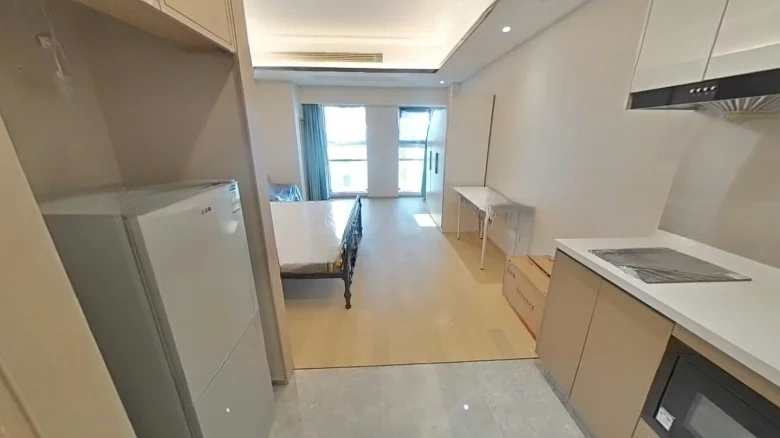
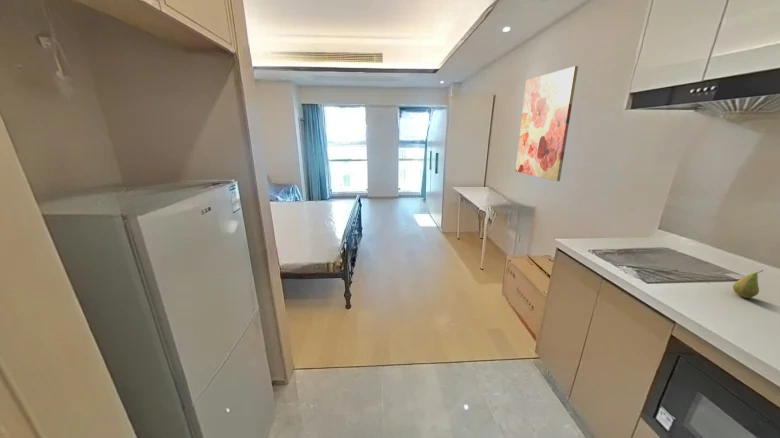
+ wall art (541, 127)
+ fruit (748, 282)
